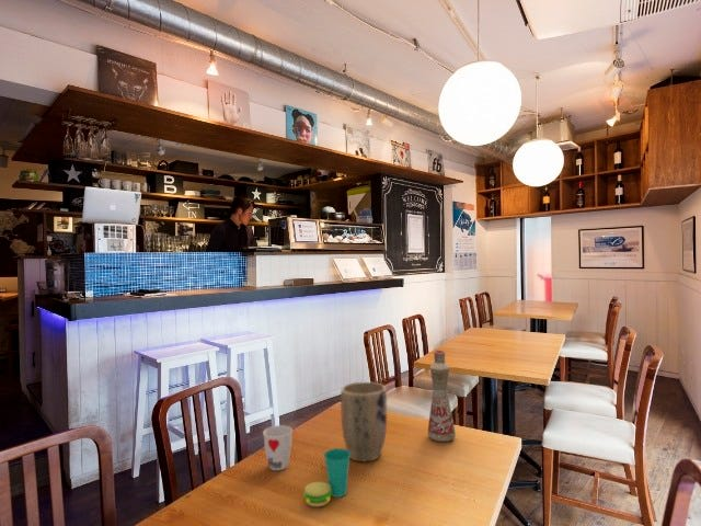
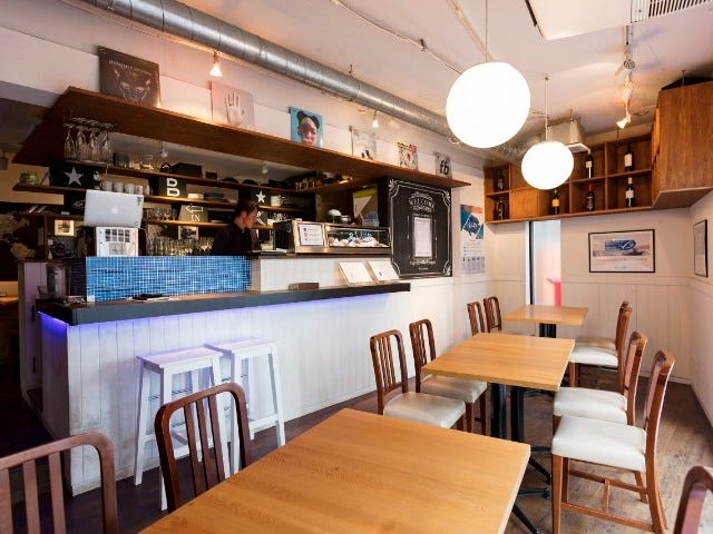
- plant pot (364, 421)
- cup (278, 448)
- bottle (440, 393)
- cup (327, 477)
